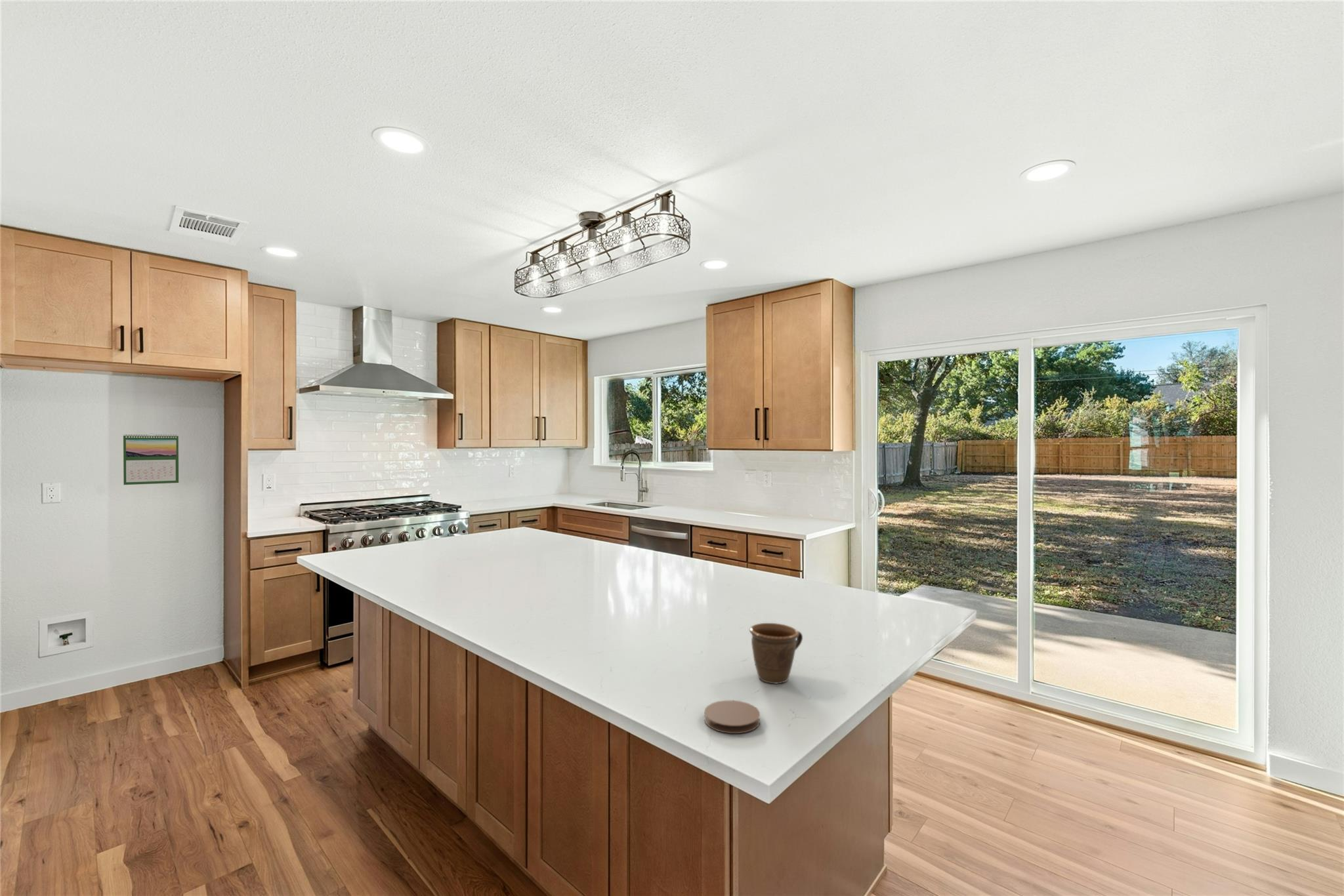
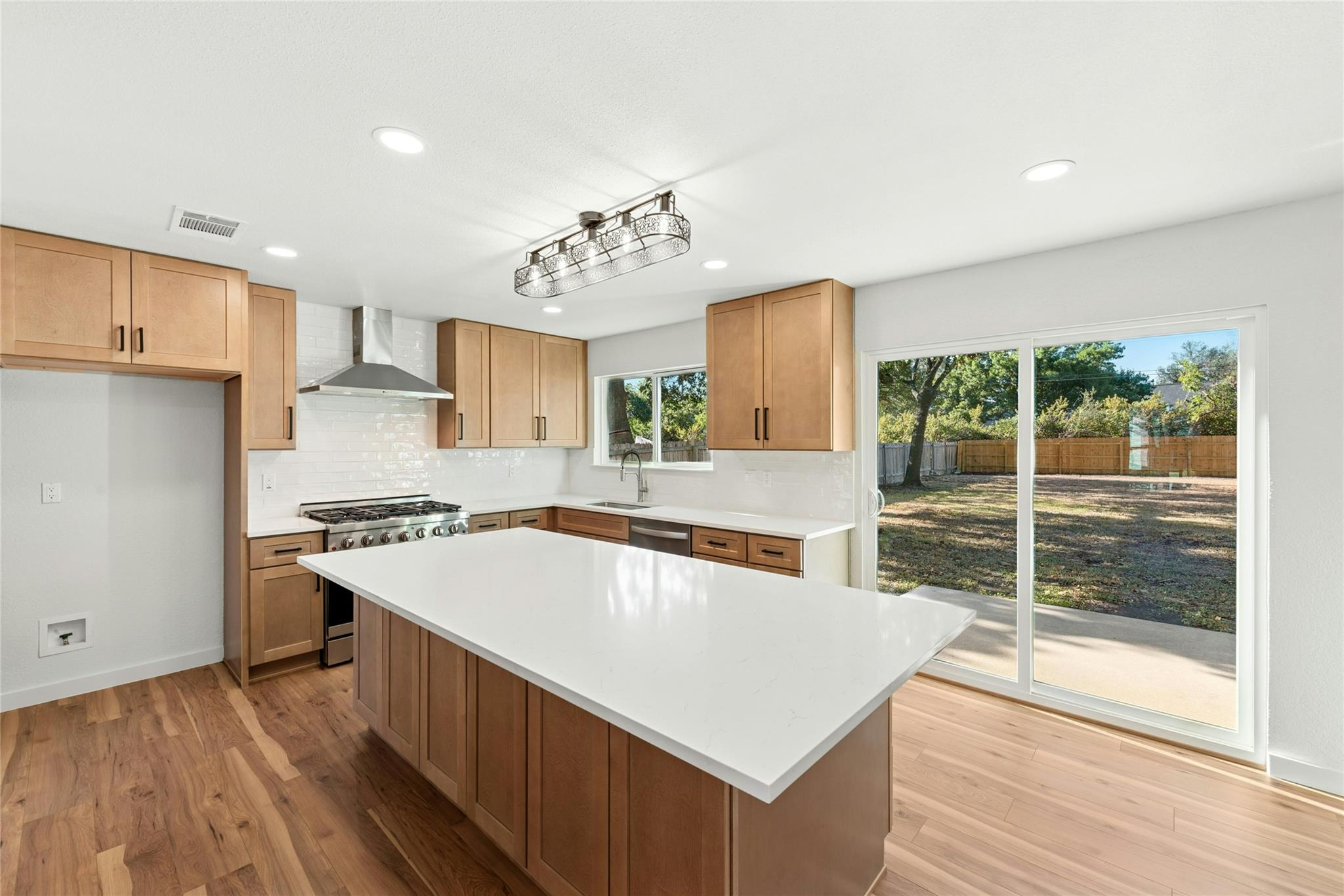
- calendar (152, 458)
- mug (777, 653)
- coaster (732, 716)
